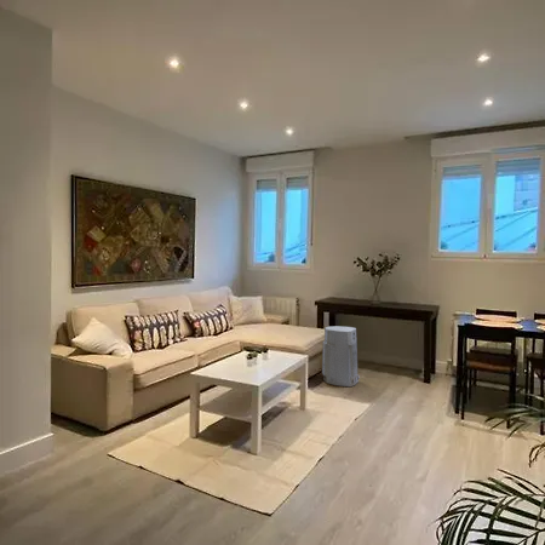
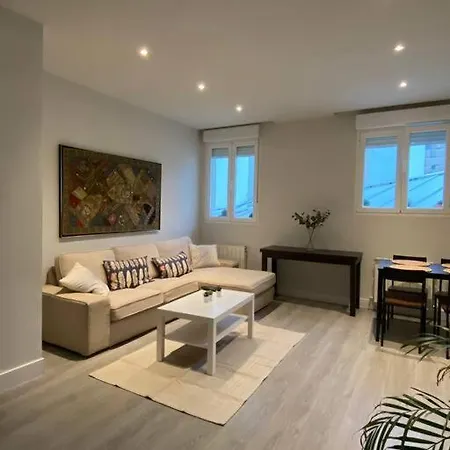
- air purifier (339, 355)
